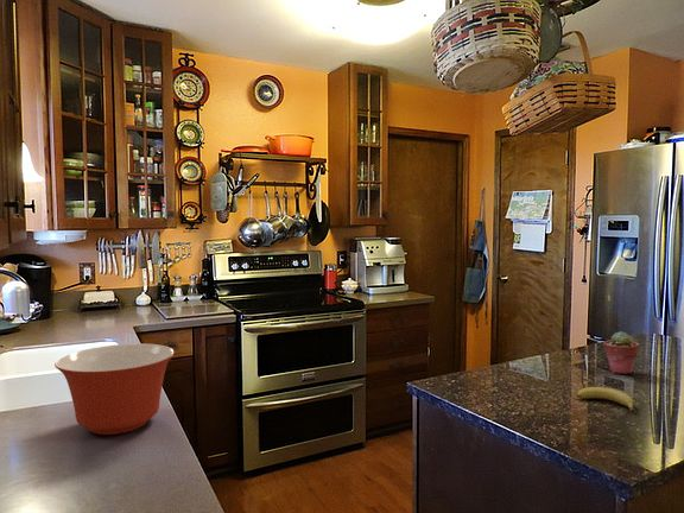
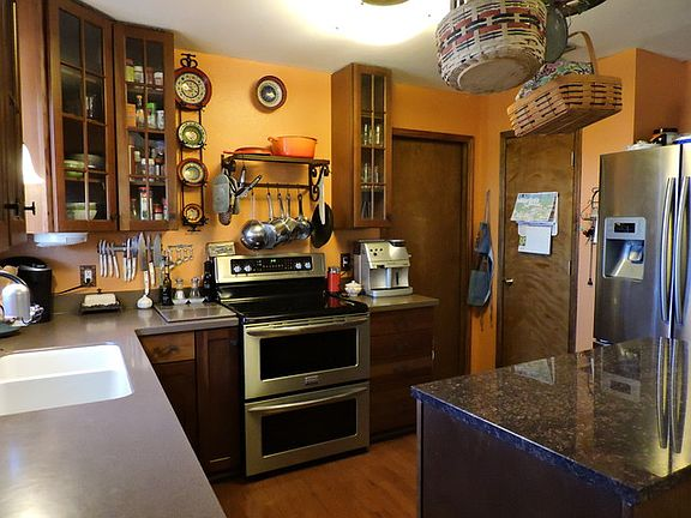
- mixing bowl (118, 390)
- fruit (608, 397)
- potted succulent (621, 350)
